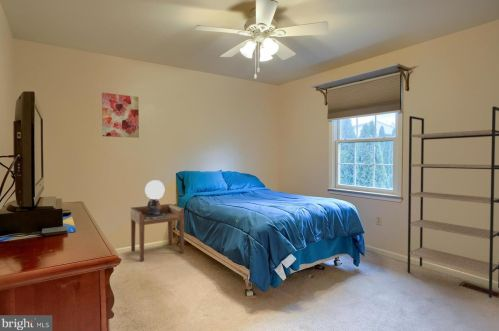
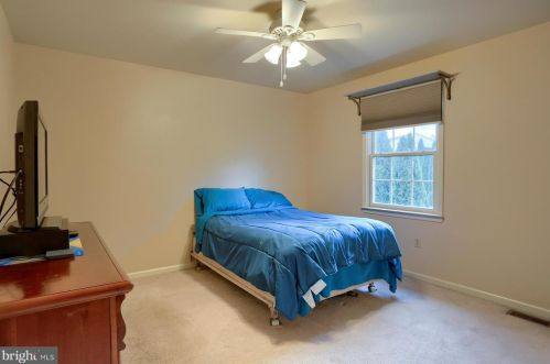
- shelving unit (452, 197)
- side table (154, 223)
- table lamp (153, 198)
- wall art (121, 116)
